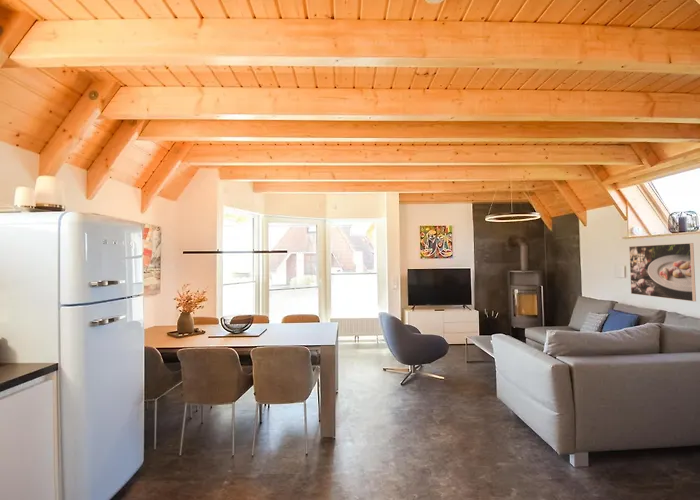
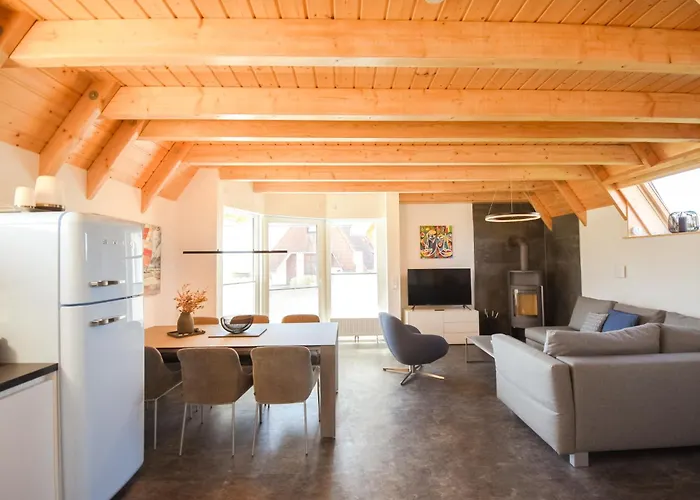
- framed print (659, 270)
